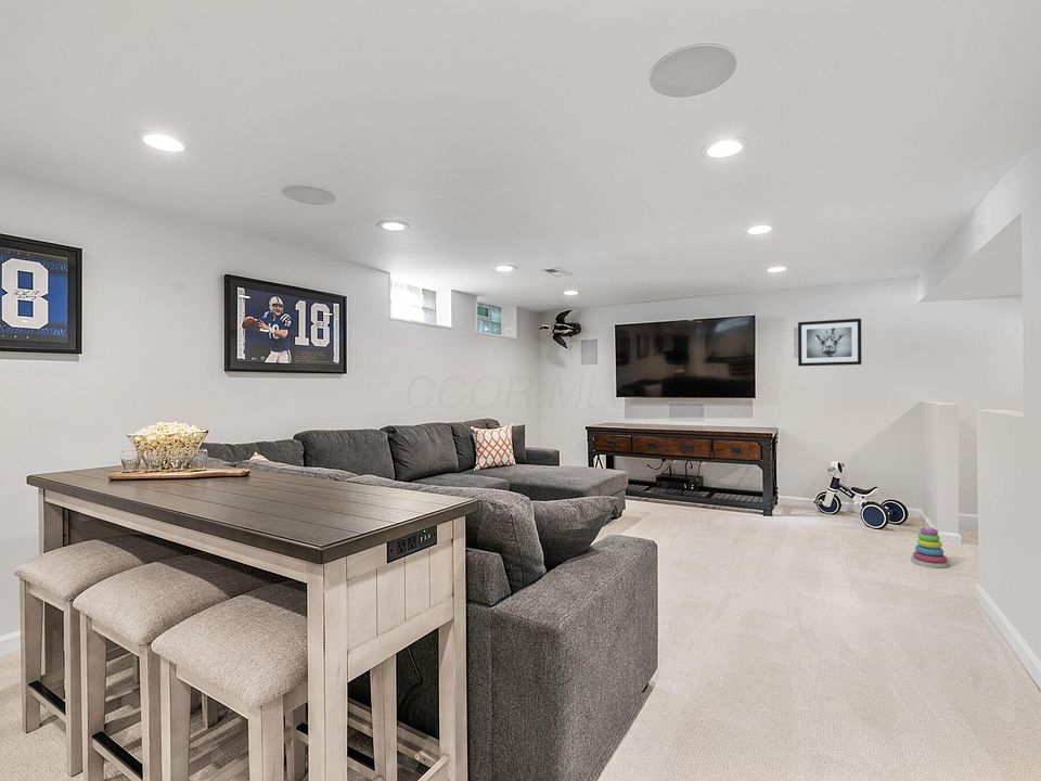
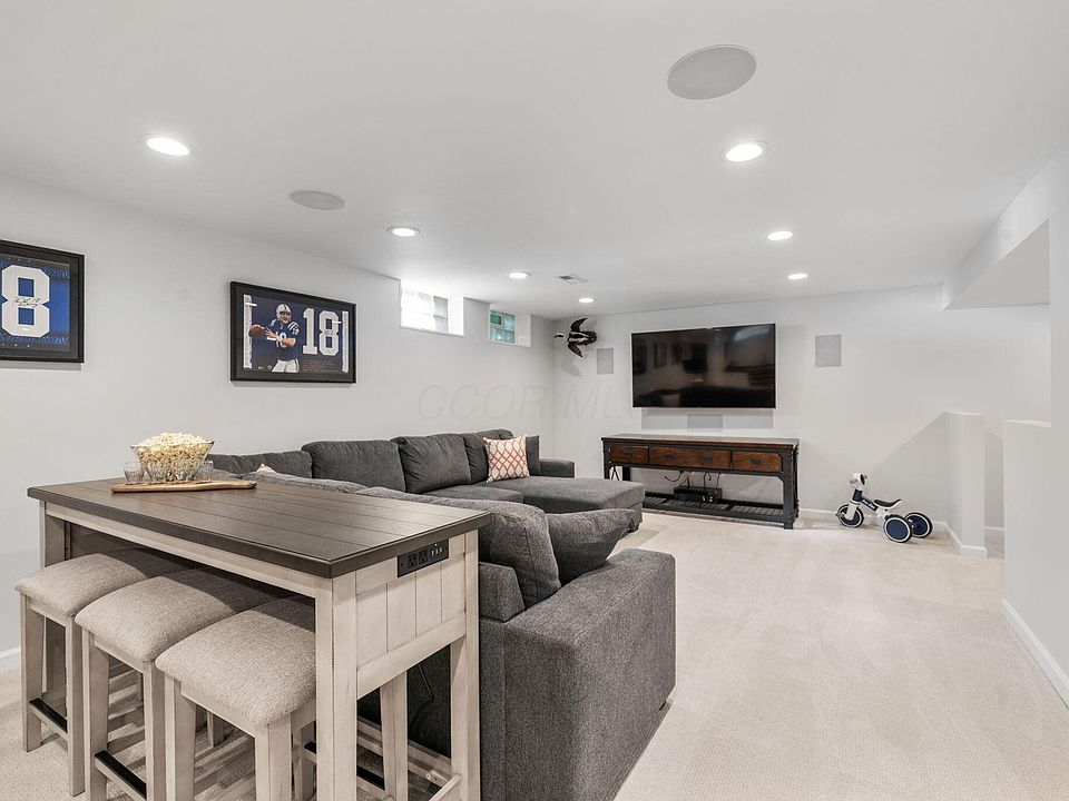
- stacking toy (929, 545)
- wall art (828, 343)
